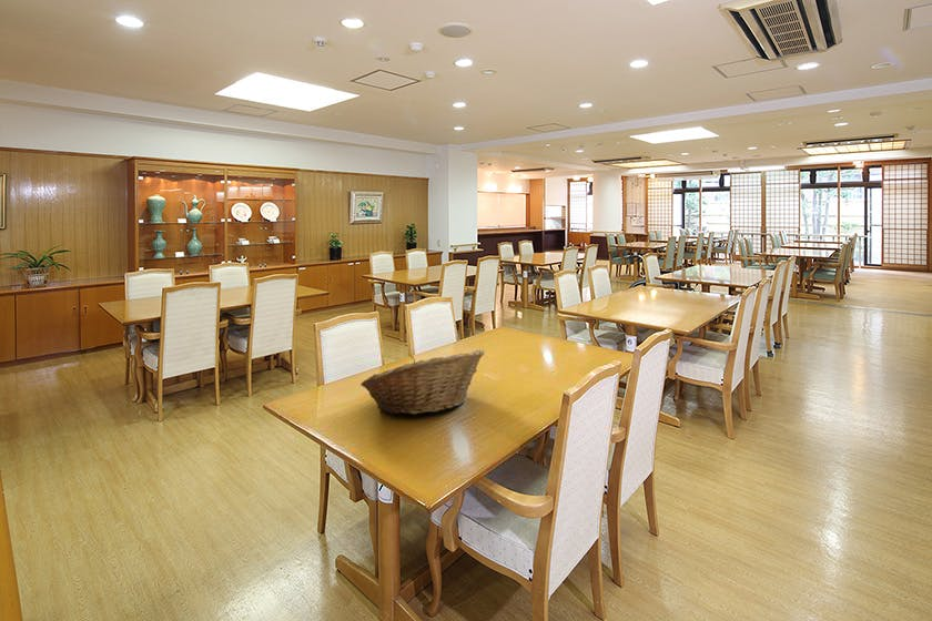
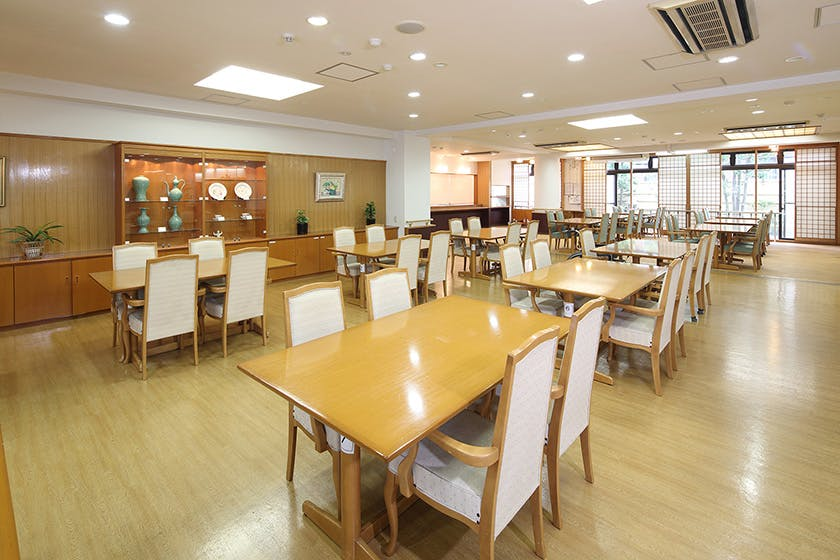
- fruit basket (426, 377)
